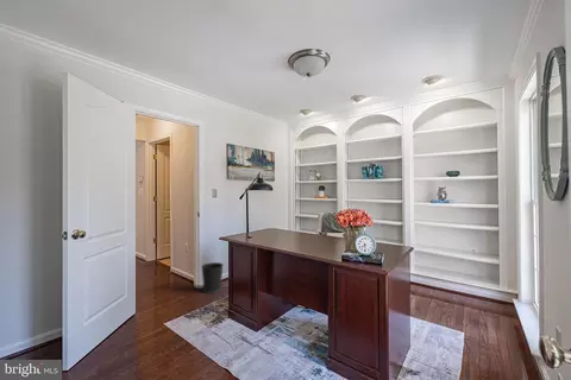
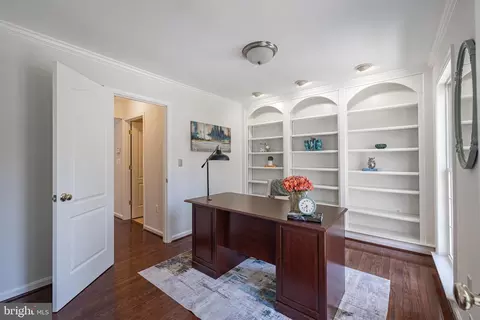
- wastebasket (212, 277)
